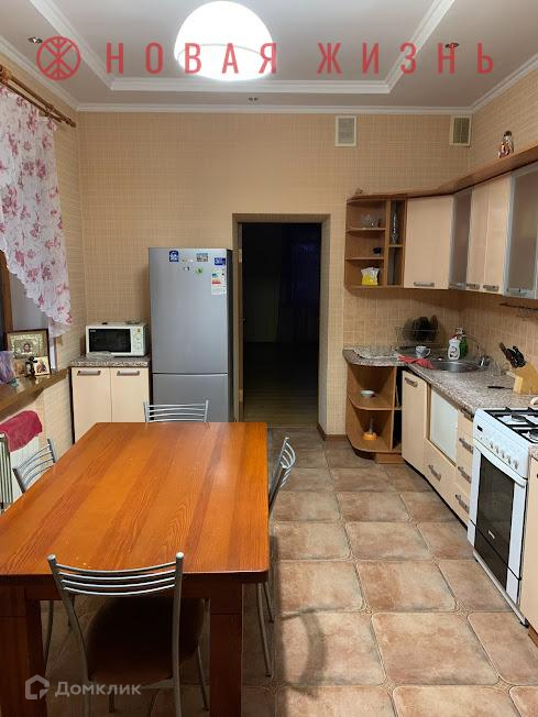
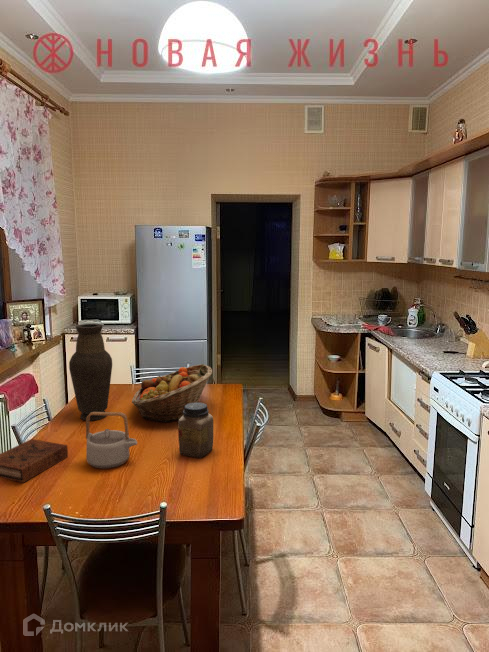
+ teapot (111, 437)
+ book (28, 459)
+ jar (196, 428)
+ fruit basket (173, 390)
+ vase (91, 371)
